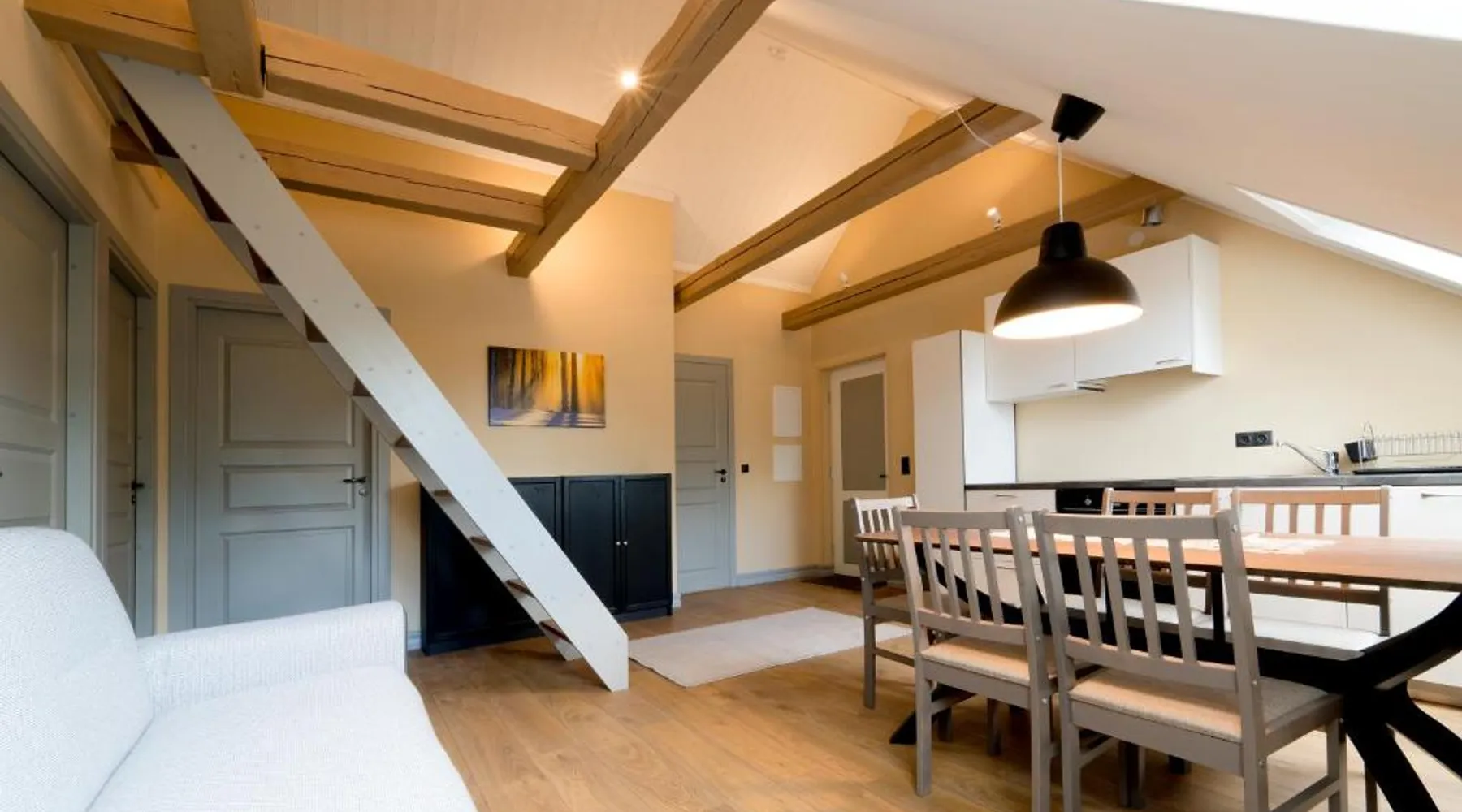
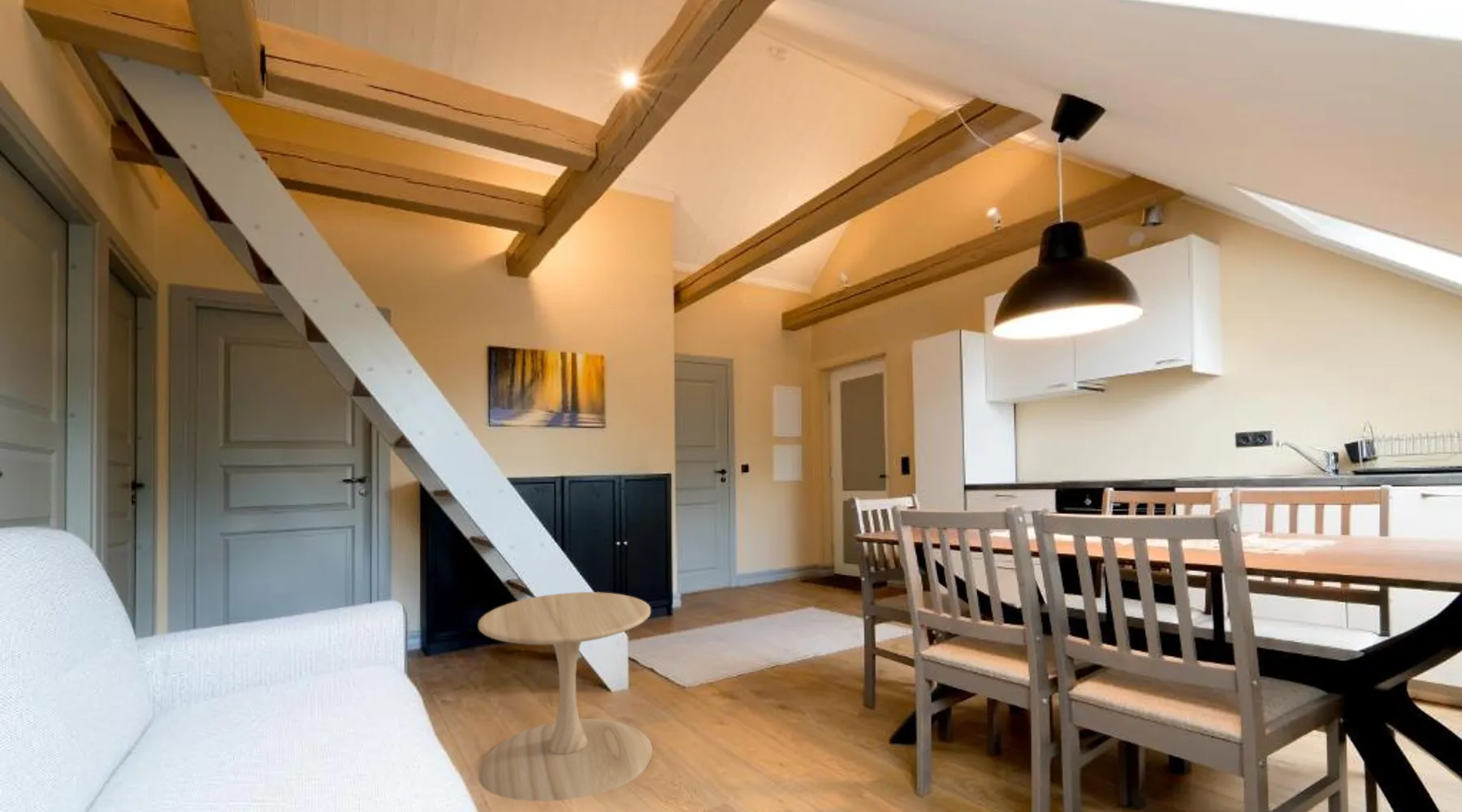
+ side table (567, 685)
